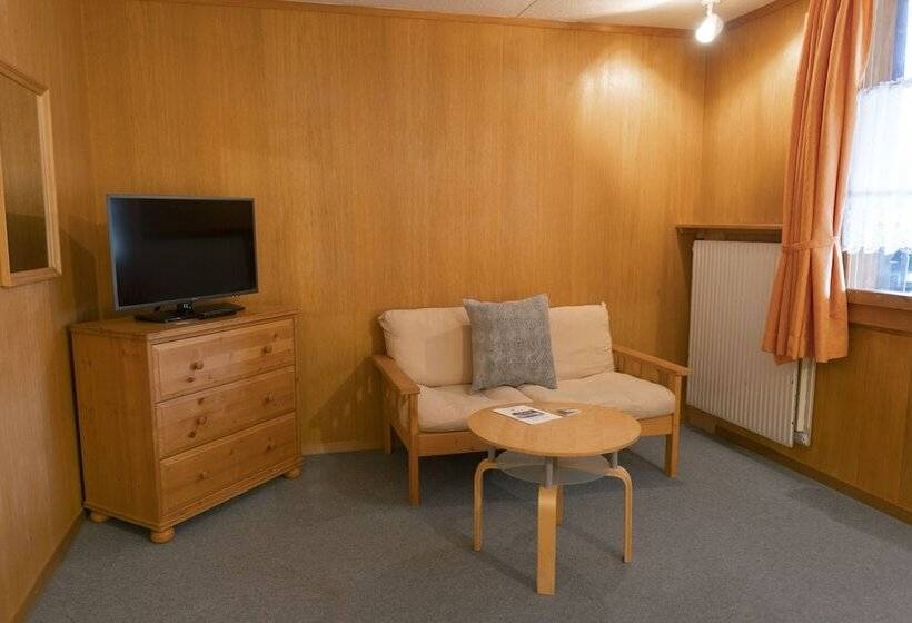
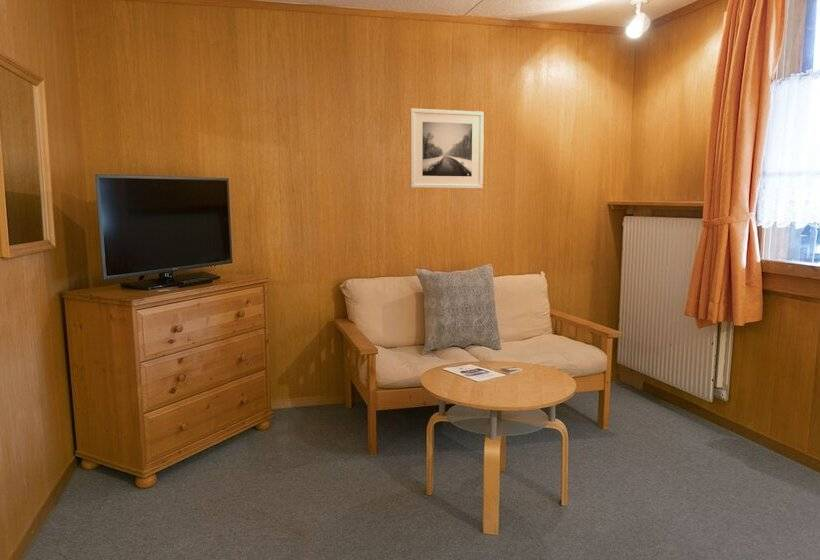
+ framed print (447, 149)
